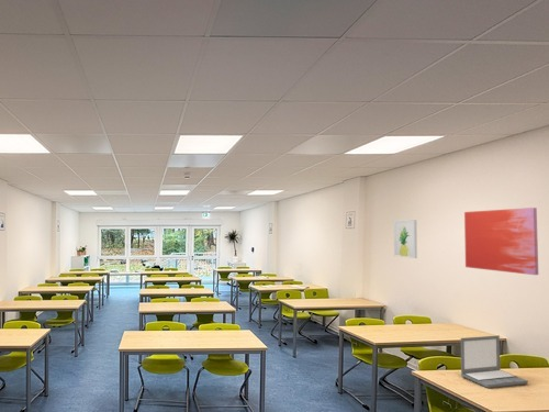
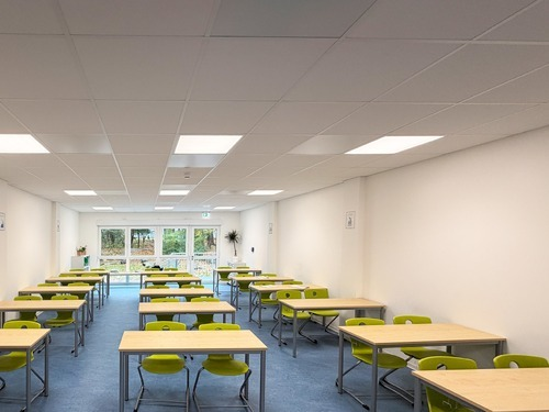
- wall art (404, 238)
- wall art (497, 240)
- laptop (493, 360)
